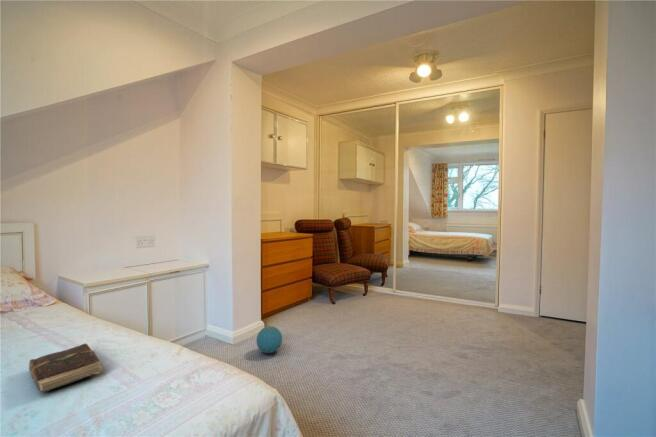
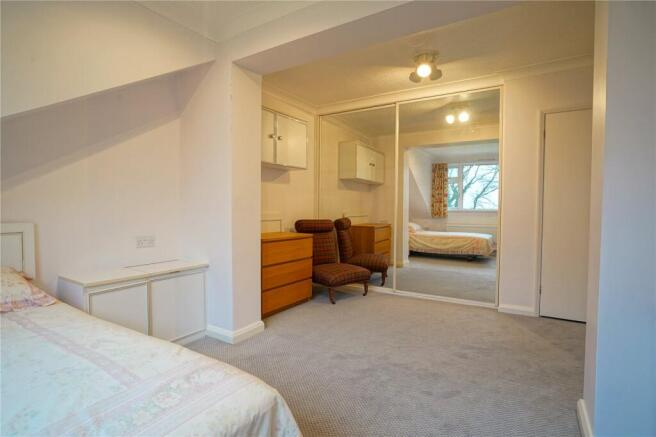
- ball (269, 339)
- book (65, 364)
